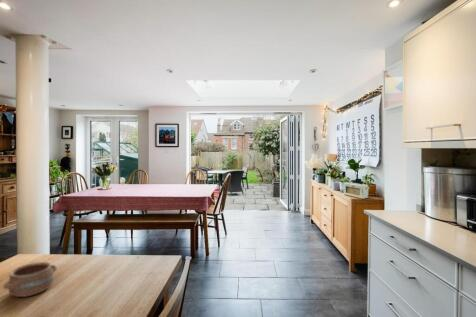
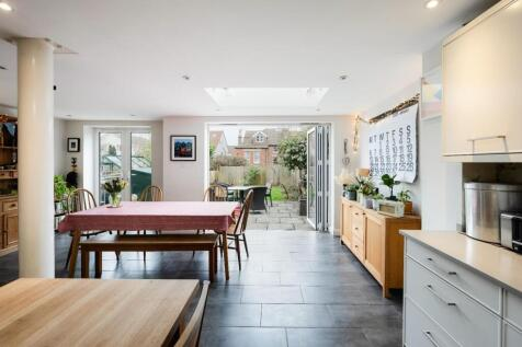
- pottery (31, 279)
